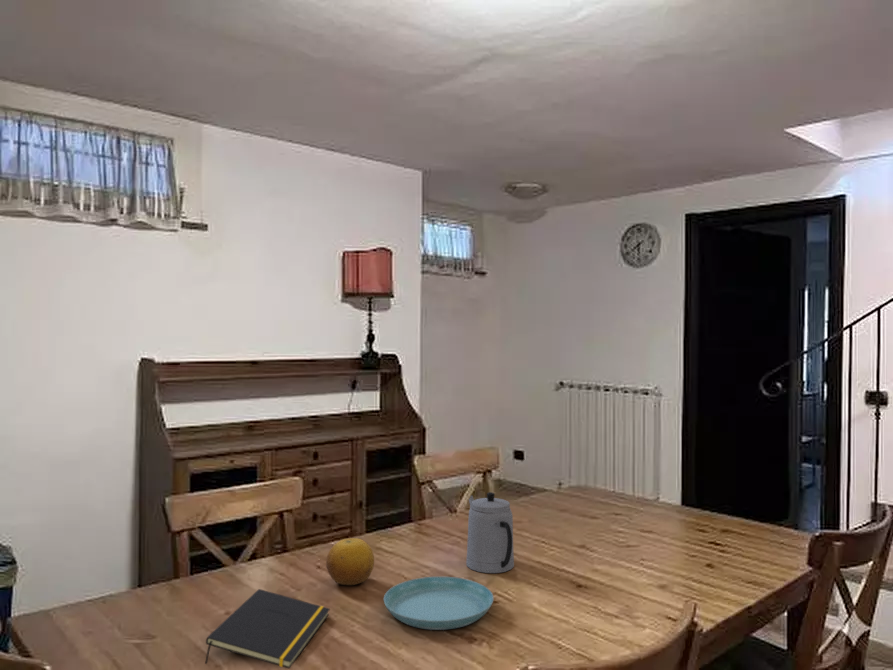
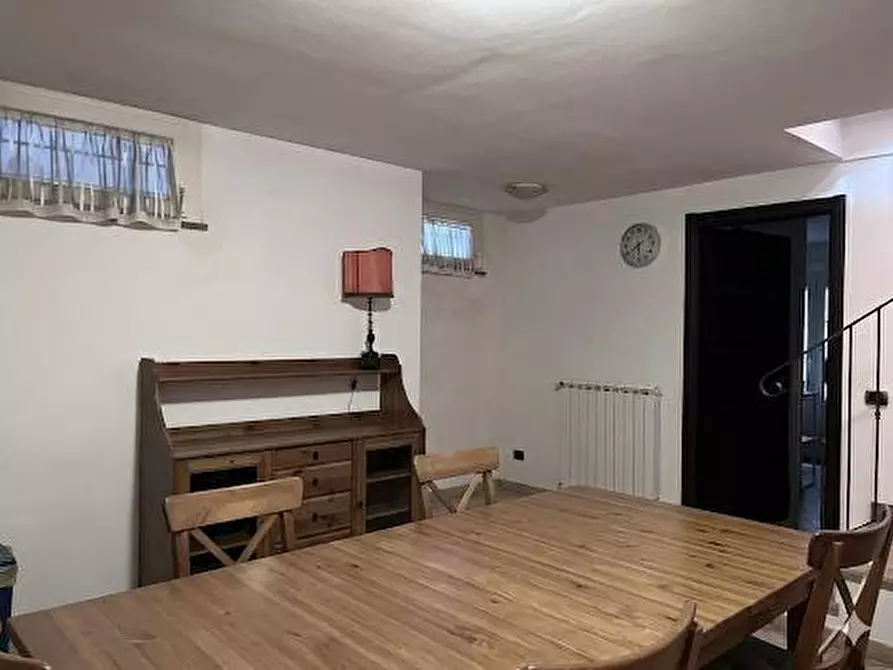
- fruit (350, 561)
- notepad (272, 625)
- teapot (488, 527)
- saucer (438, 603)
